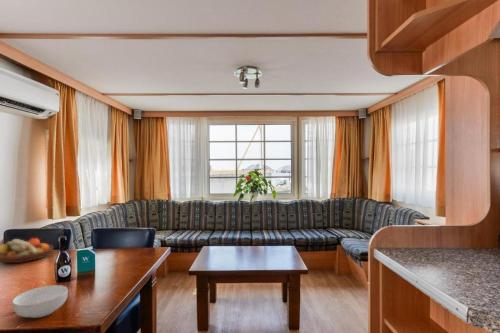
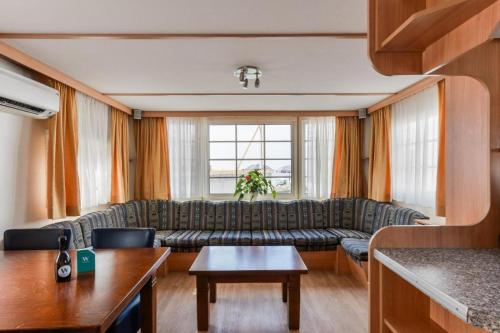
- cereal bowl (41, 303)
- fruit bowl (25, 247)
